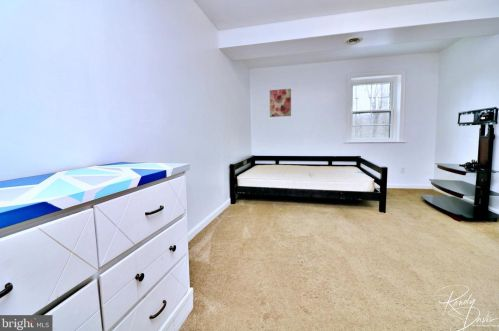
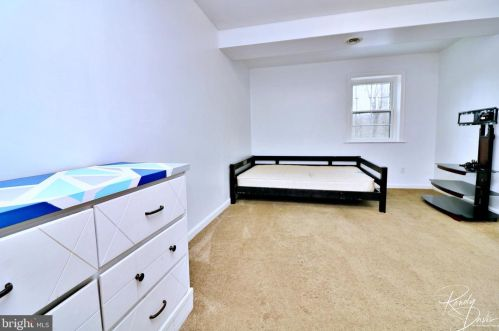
- wall art (280, 103)
